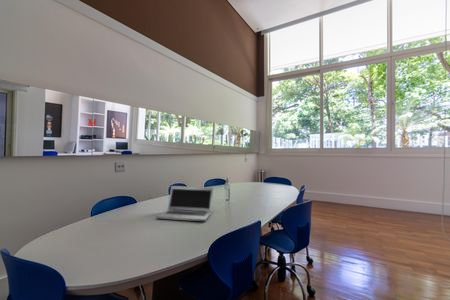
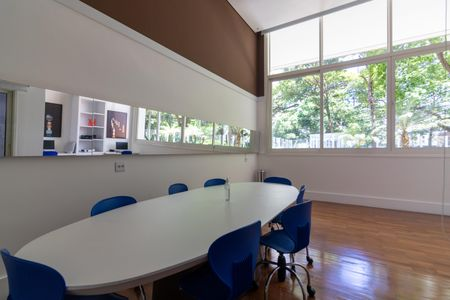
- laptop (186, 202)
